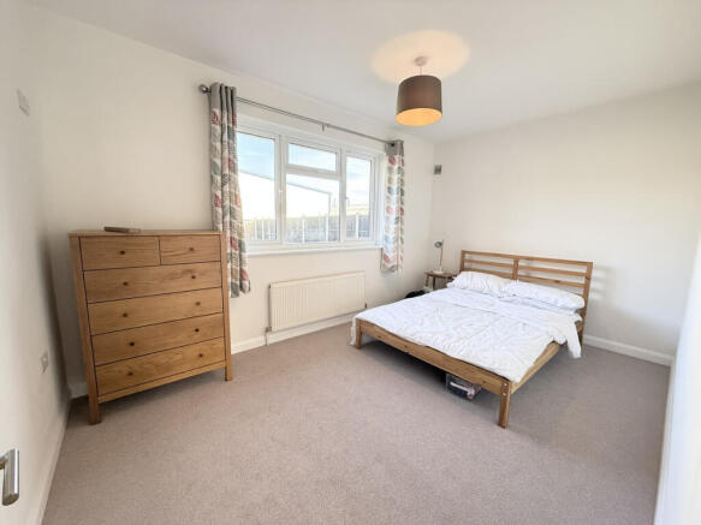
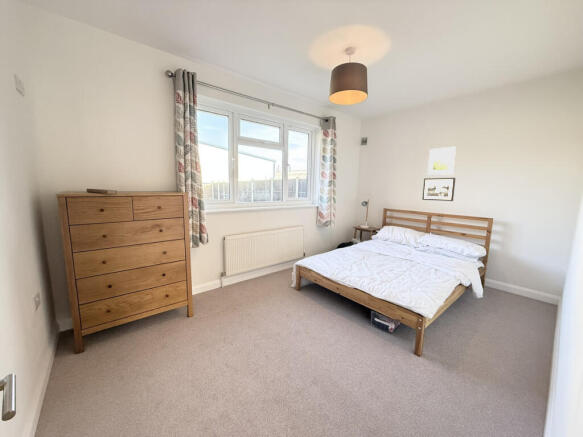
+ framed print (441, 161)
+ picture frame (438, 189)
